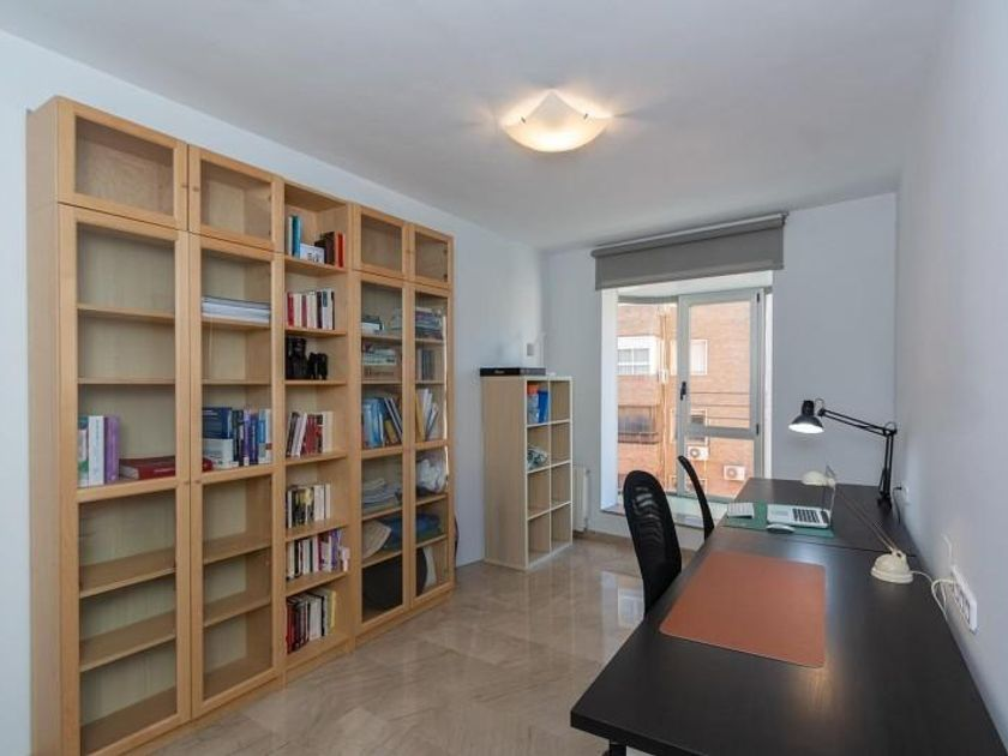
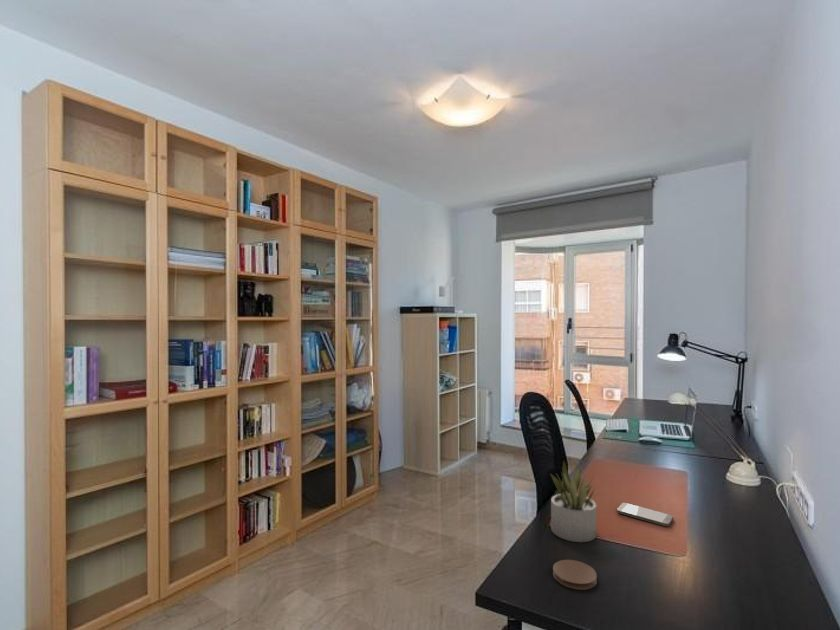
+ coaster (574, 573)
+ smartphone (644, 514)
+ succulent plant (573, 497)
